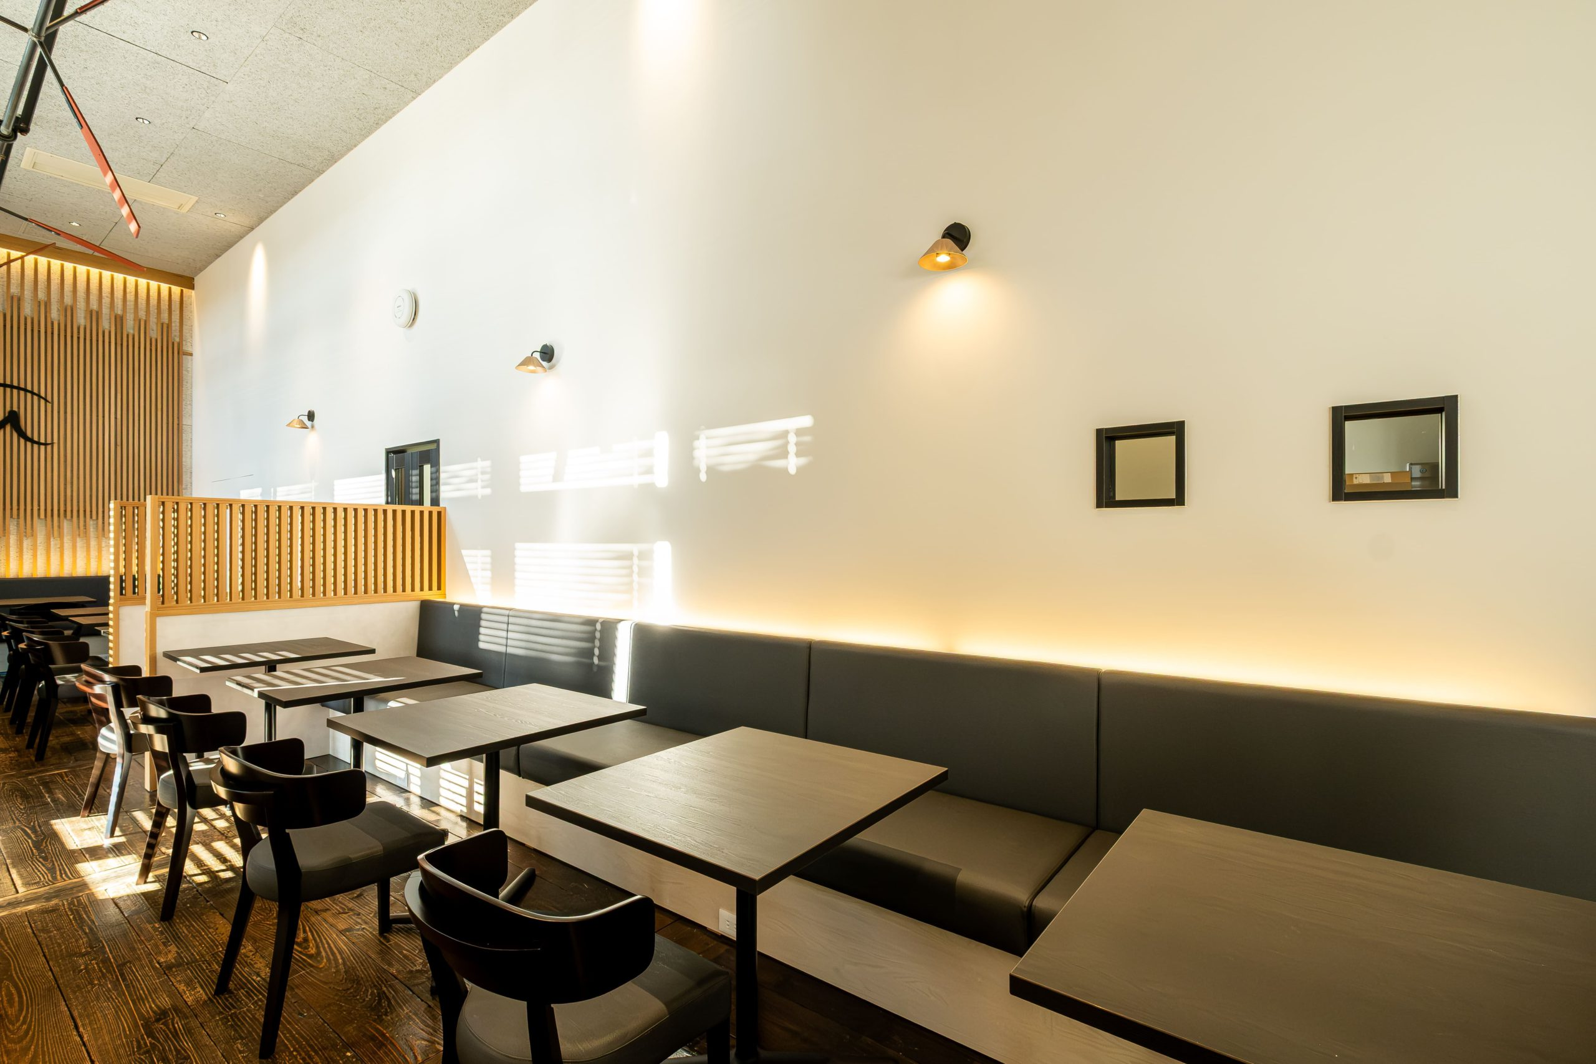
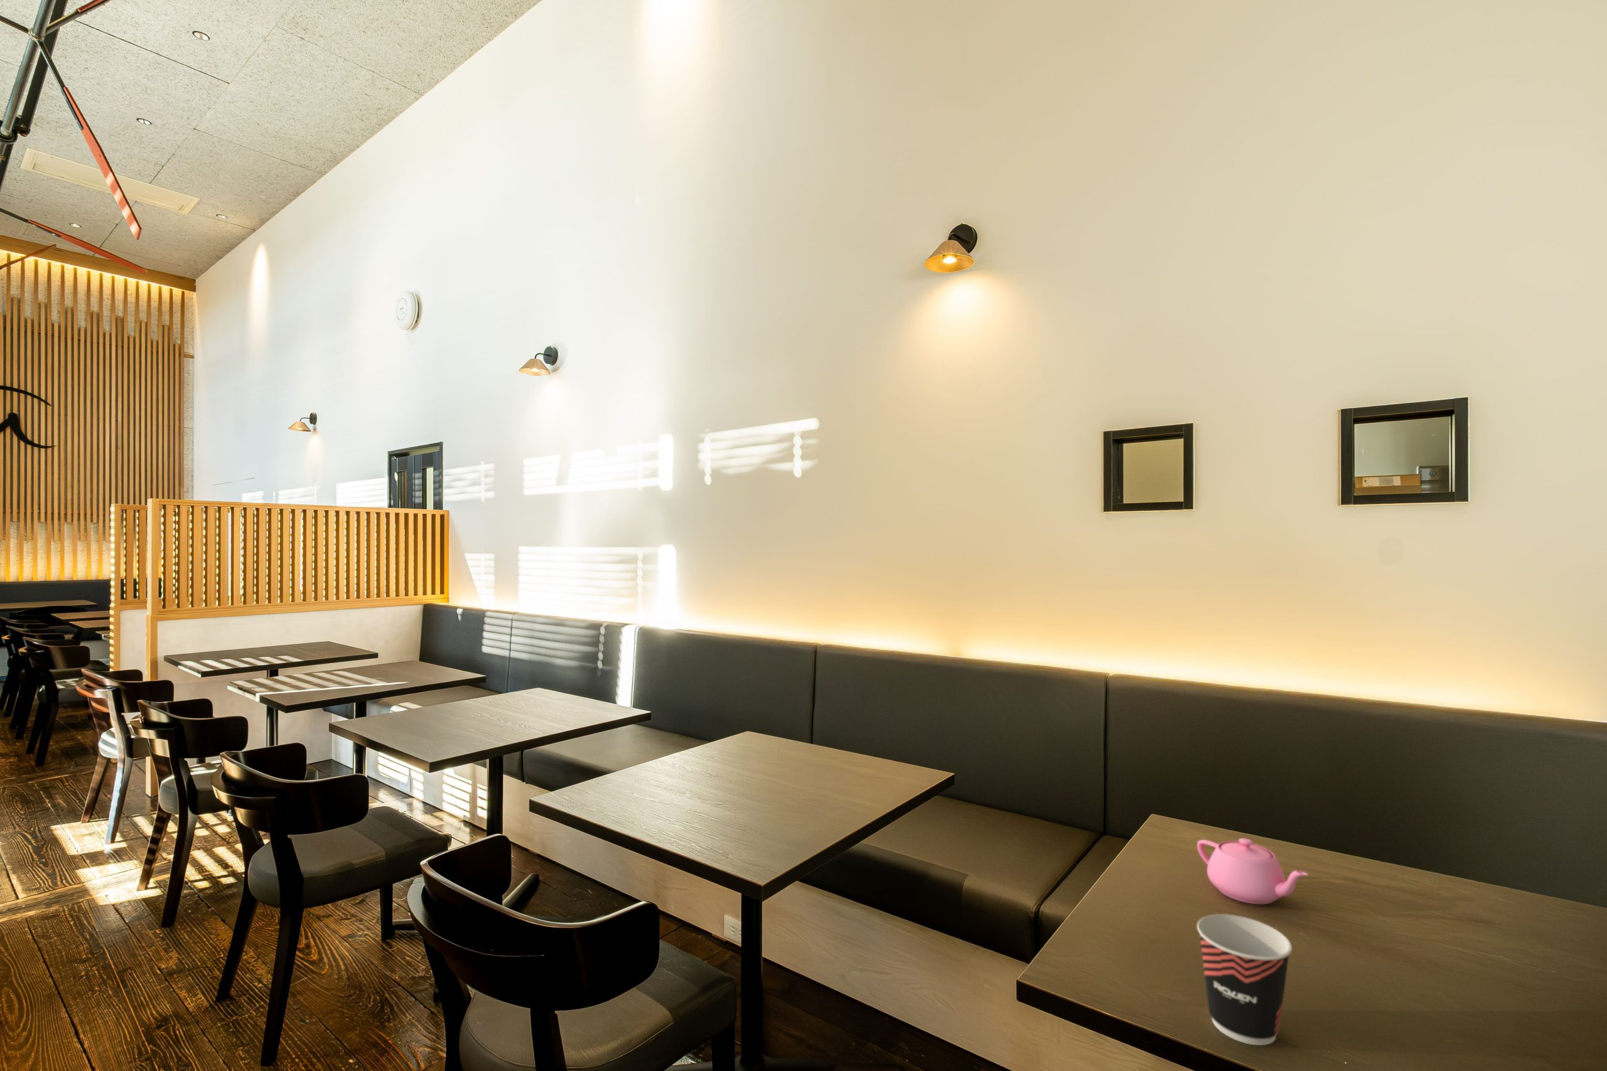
+ teapot (1249, 868)
+ cup (1244, 980)
